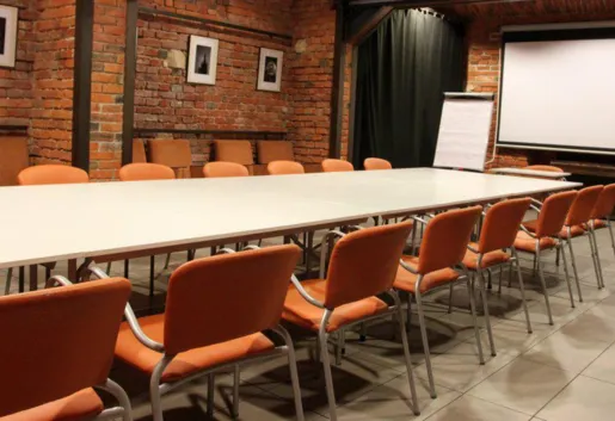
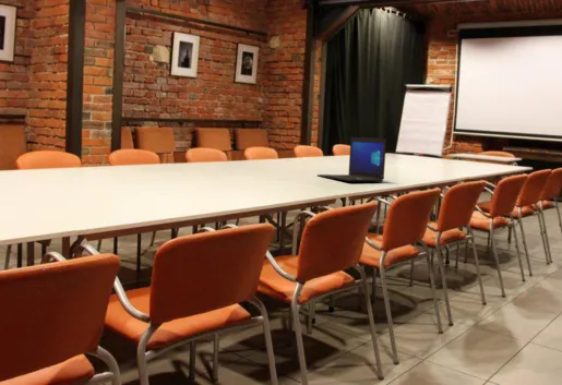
+ laptop (350, 157)
